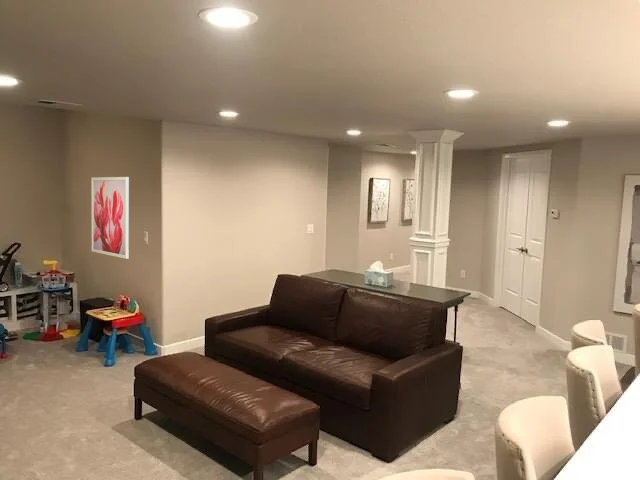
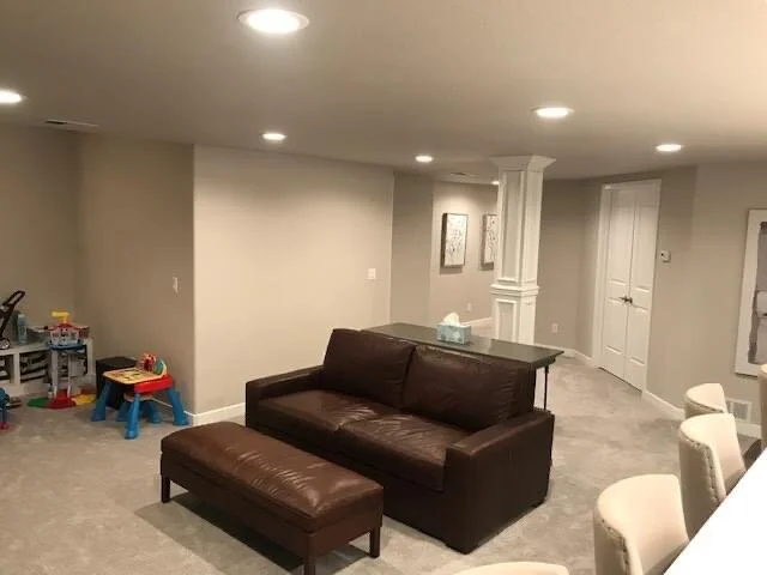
- wall art (109, 216)
